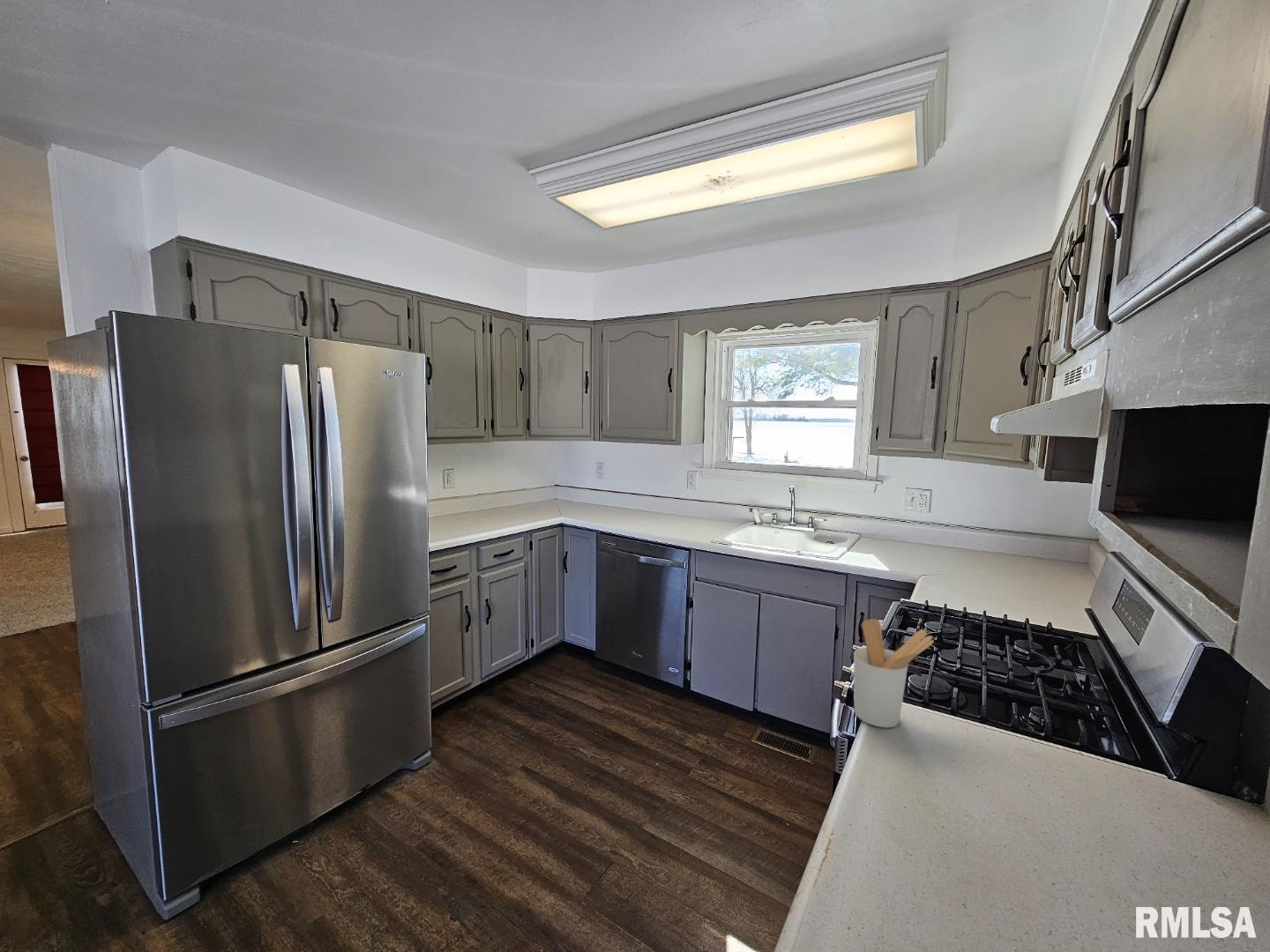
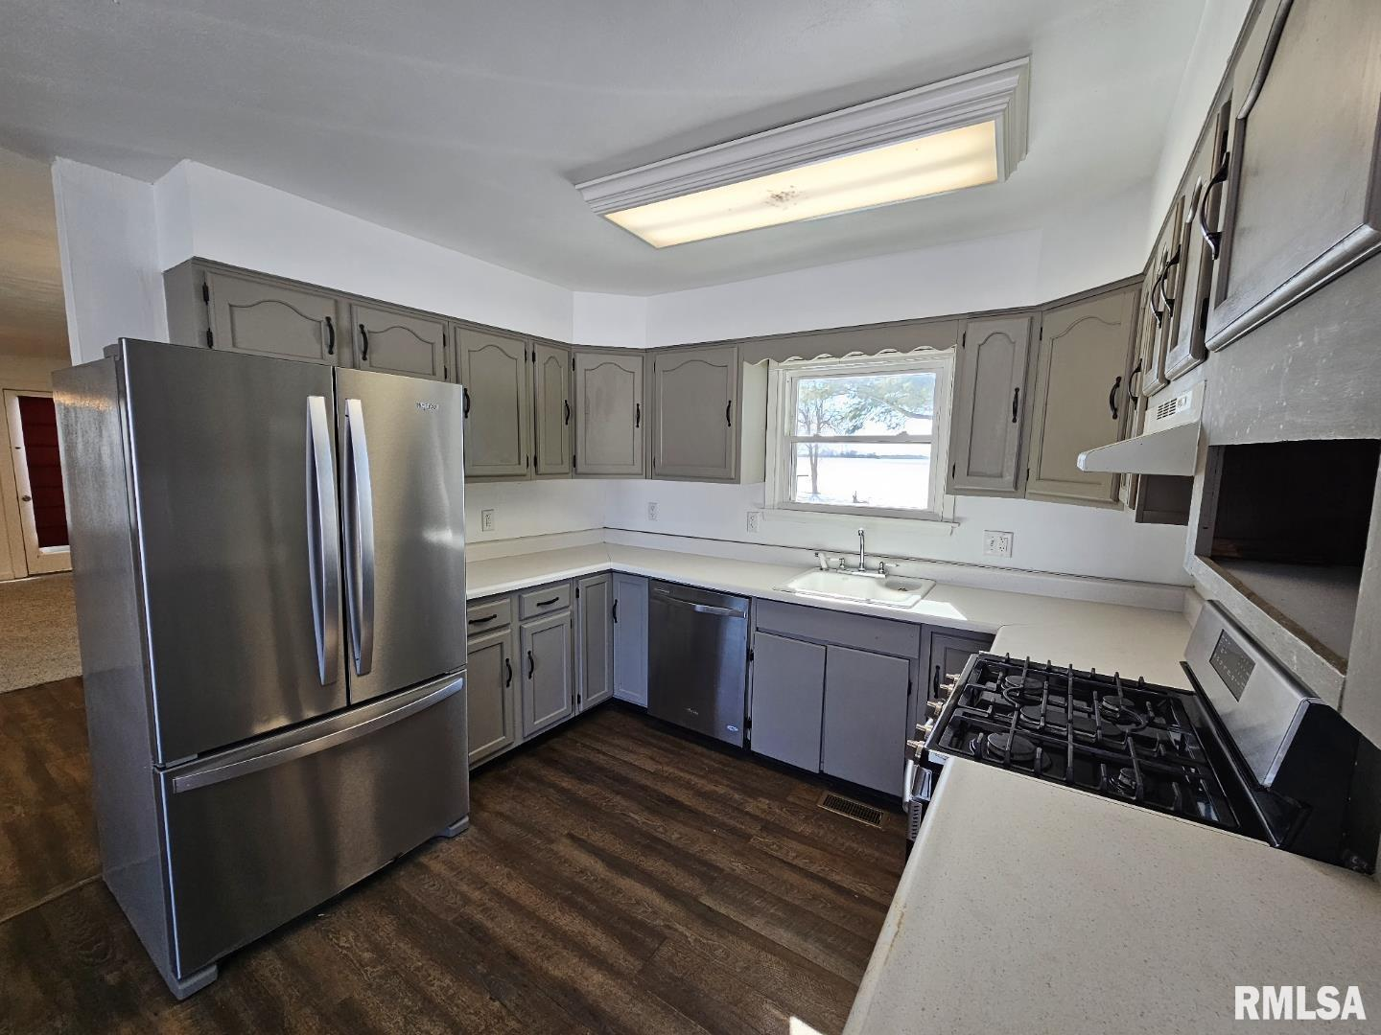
- utensil holder (892, 673)
